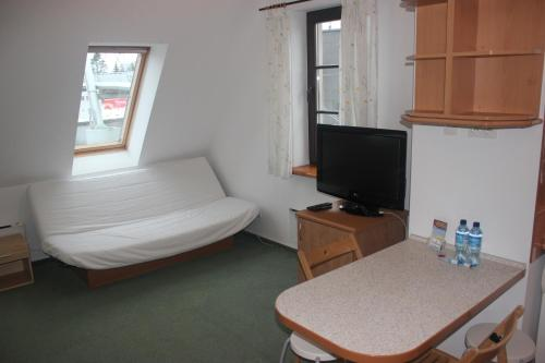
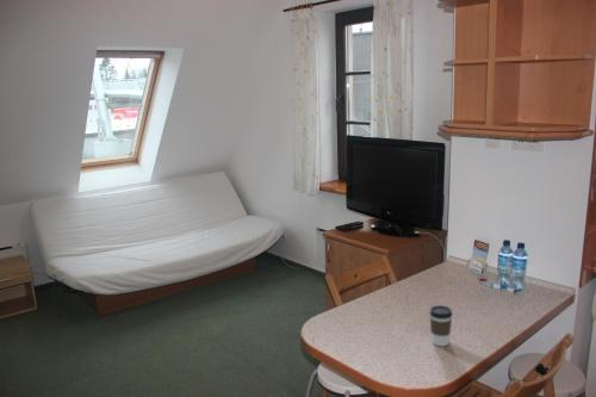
+ coffee cup (440, 325)
